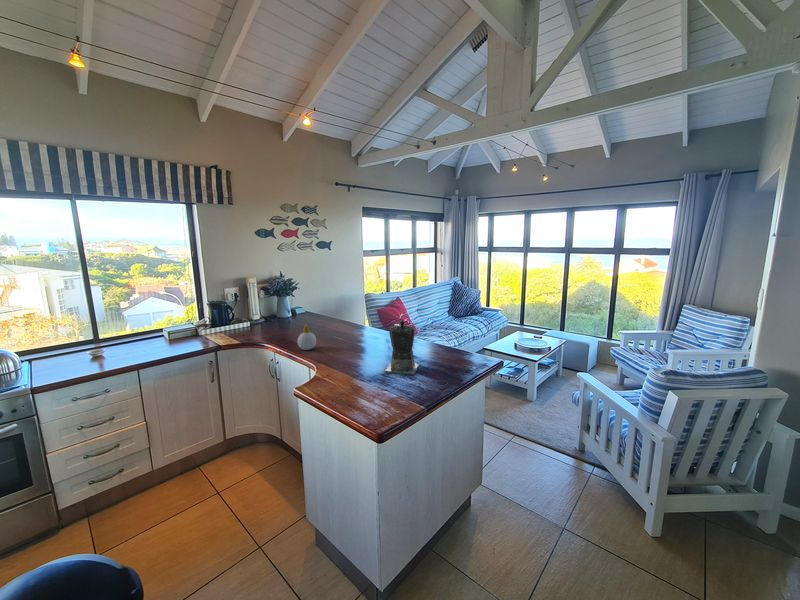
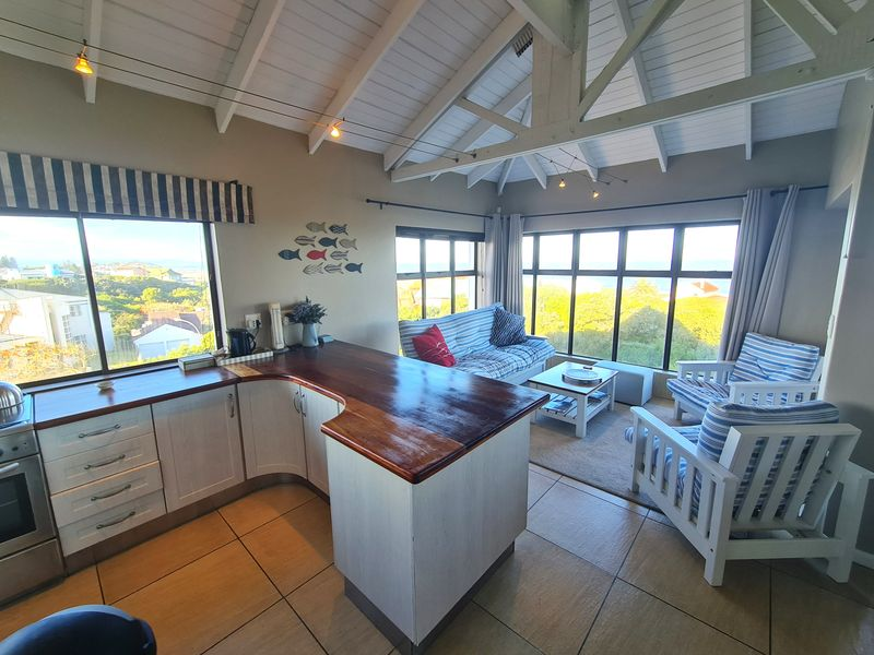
- soap bottle (306, 337)
- coffee maker (402, 344)
